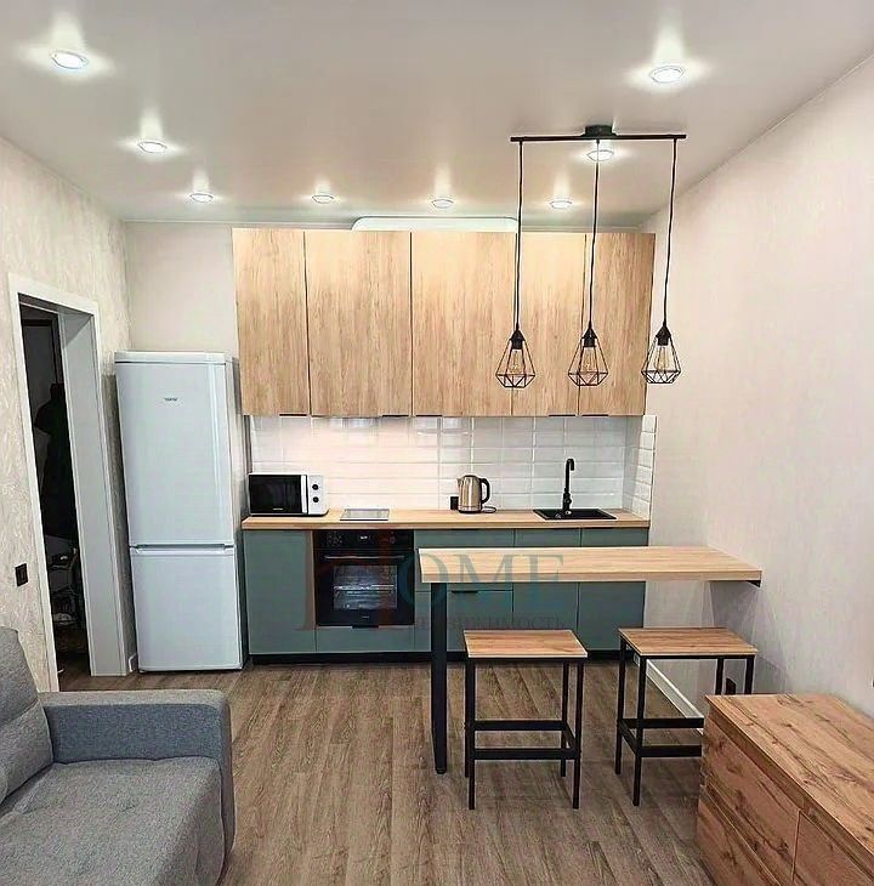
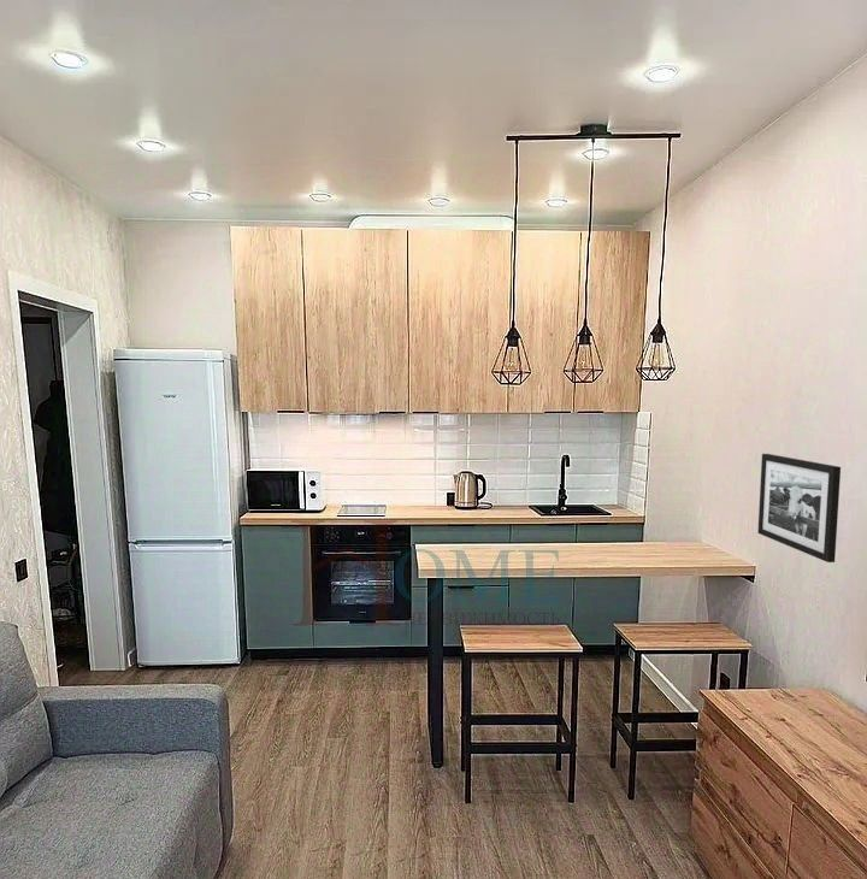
+ picture frame (795, 503)
